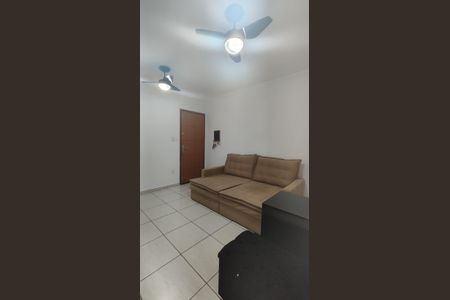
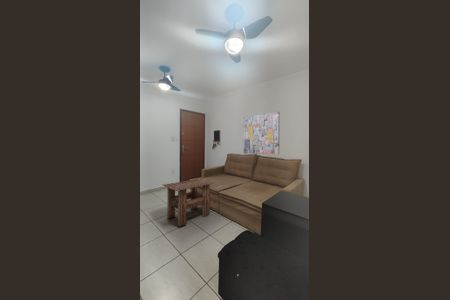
+ side table (189, 200)
+ wall art (260, 134)
